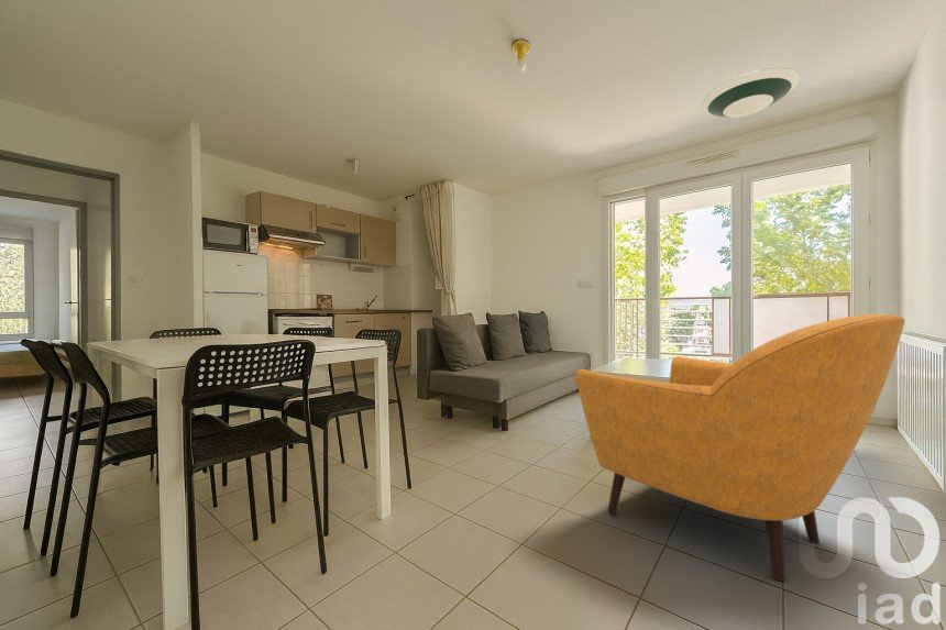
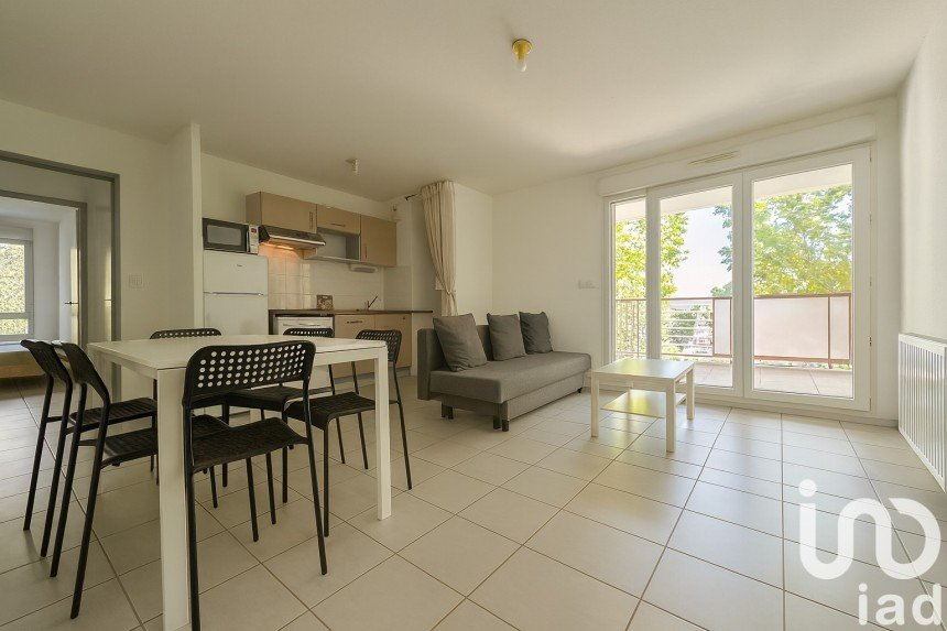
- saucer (747, 102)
- armchair (734, 422)
